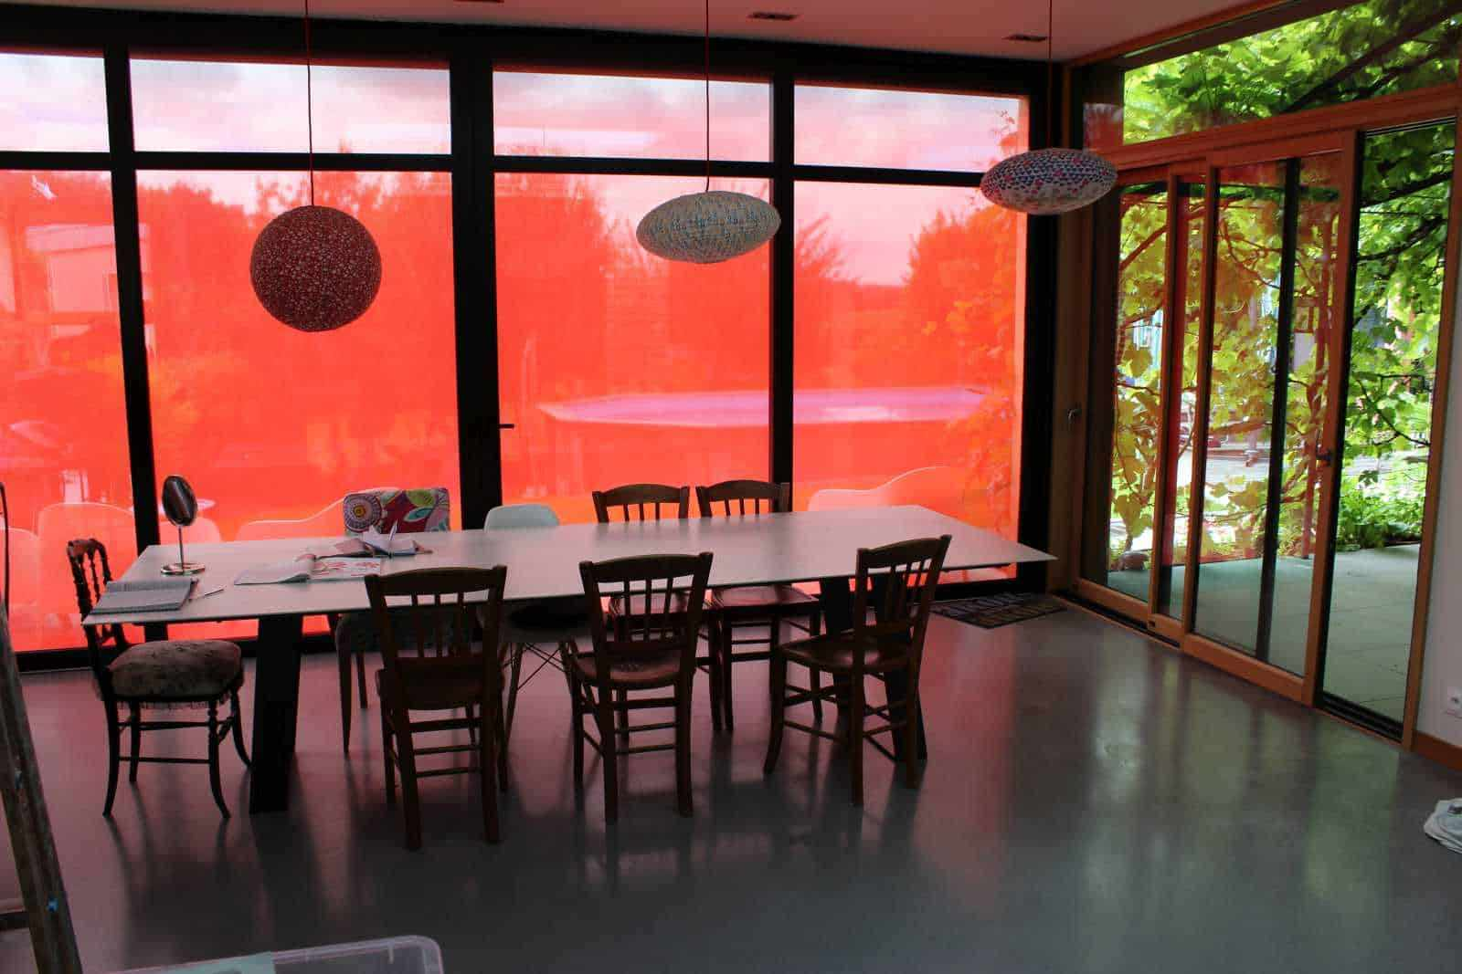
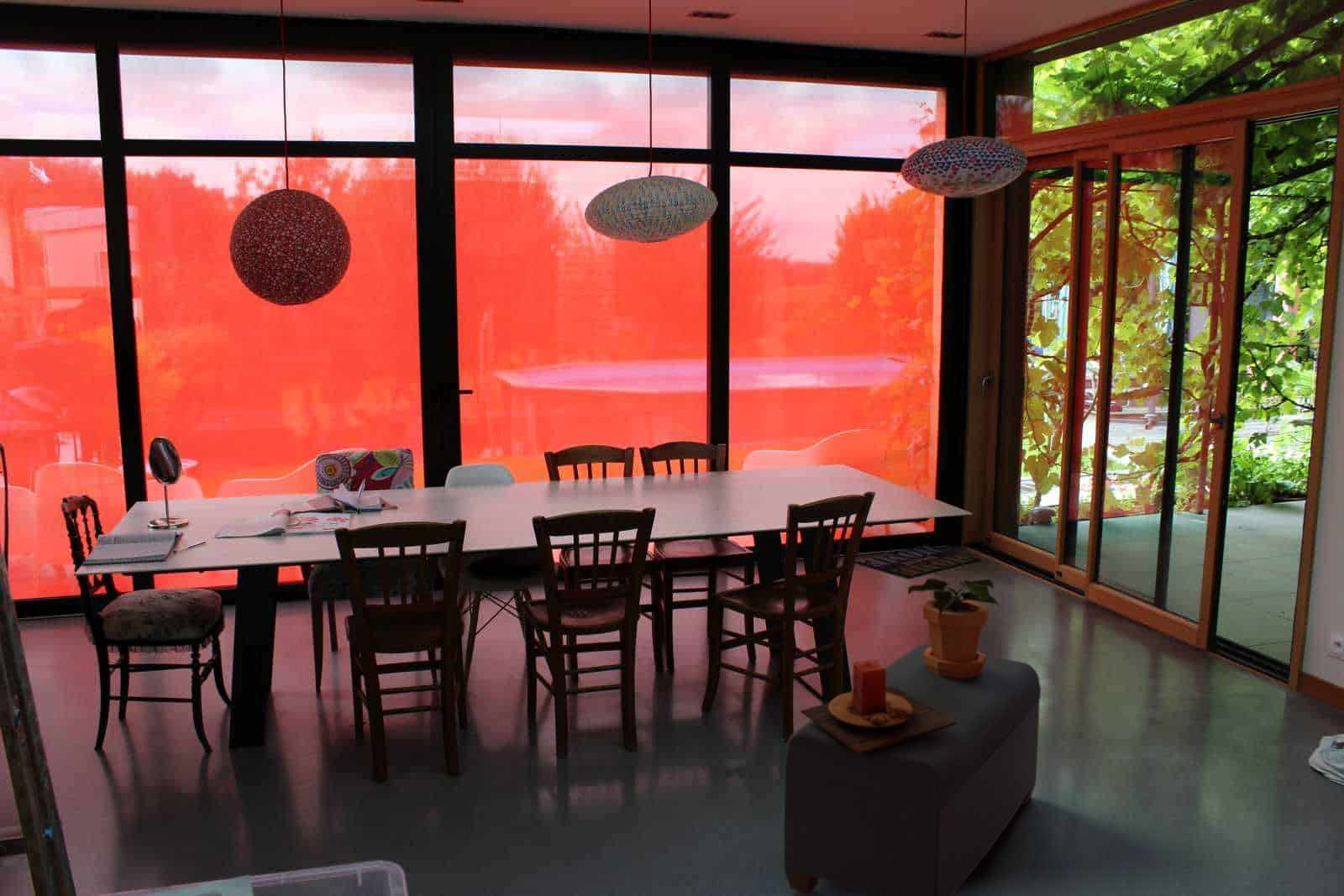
+ potted plant (951, 621)
+ candle (877, 695)
+ bench (923, 767)
